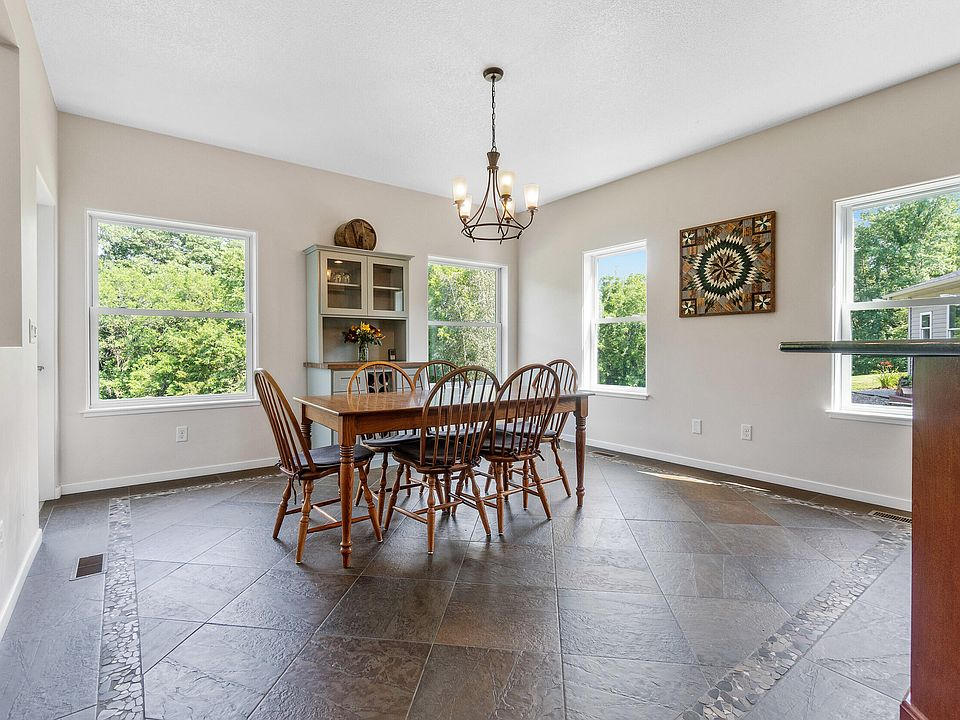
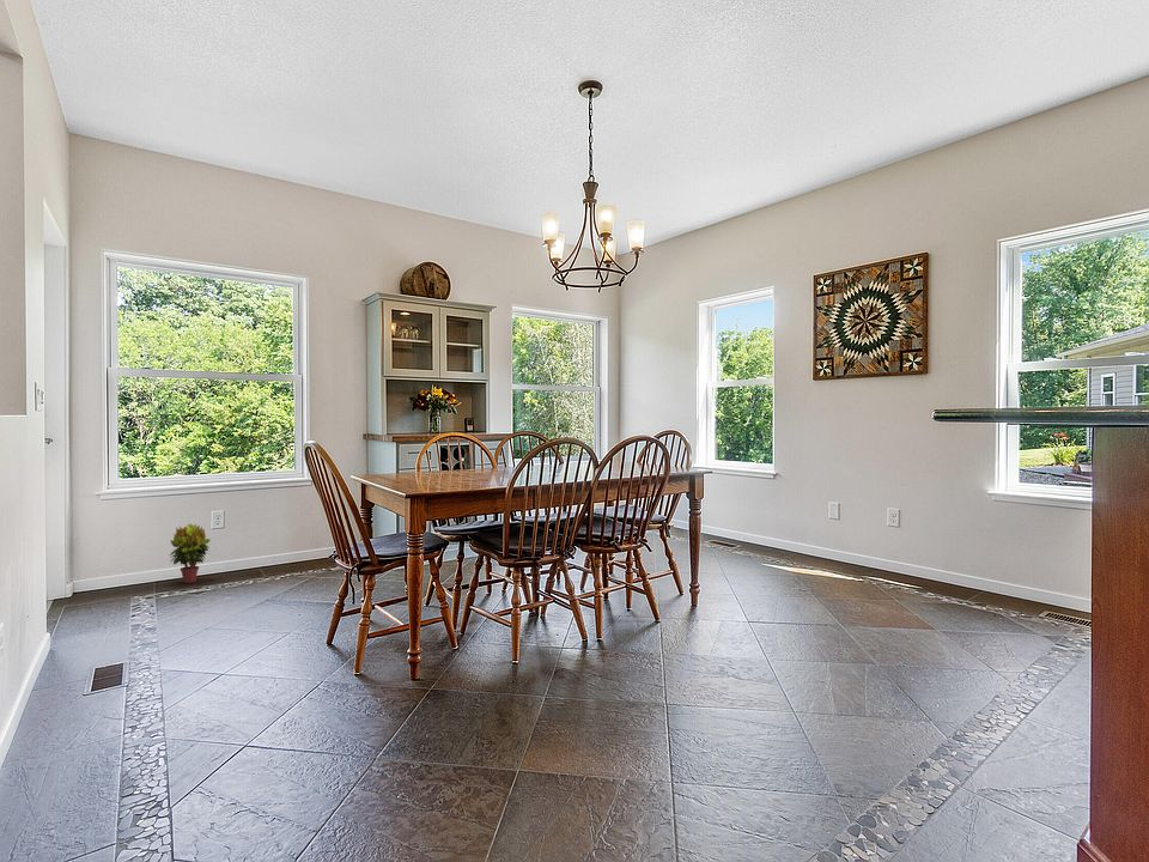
+ potted plant (190, 552)
